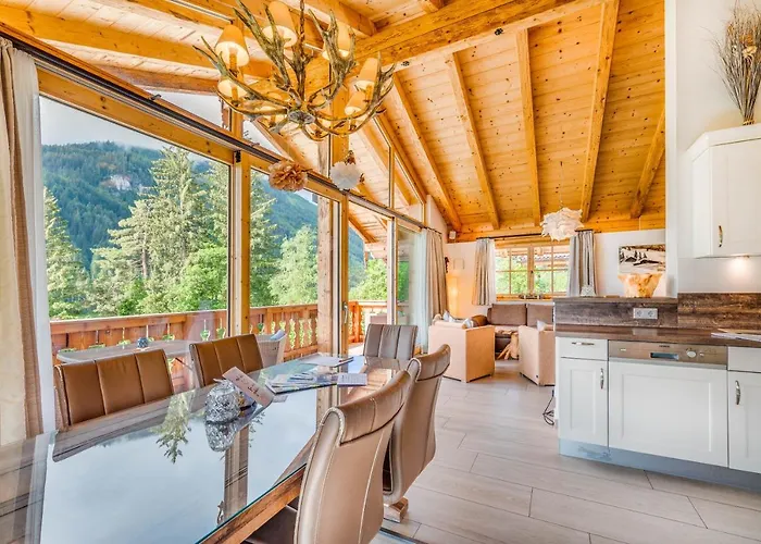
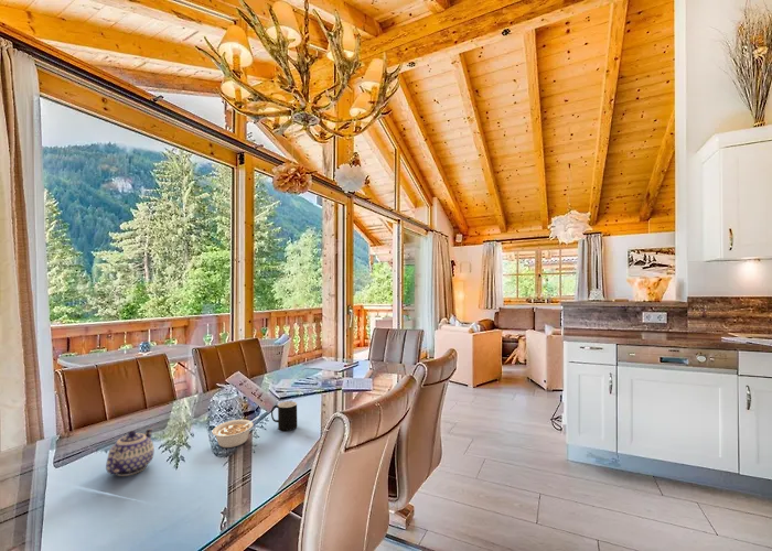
+ teapot (131, 450)
+ cup (283, 415)
+ legume (234, 432)
